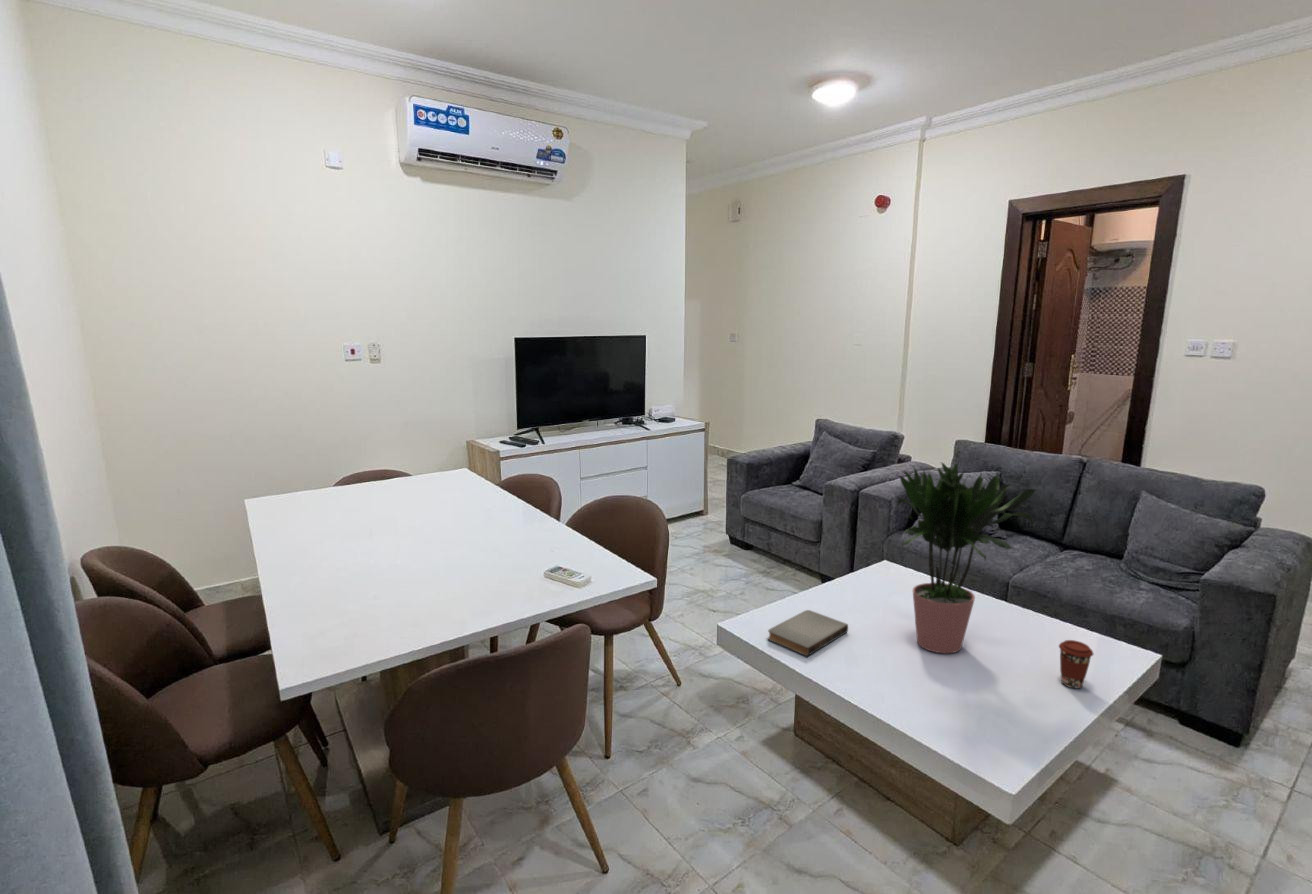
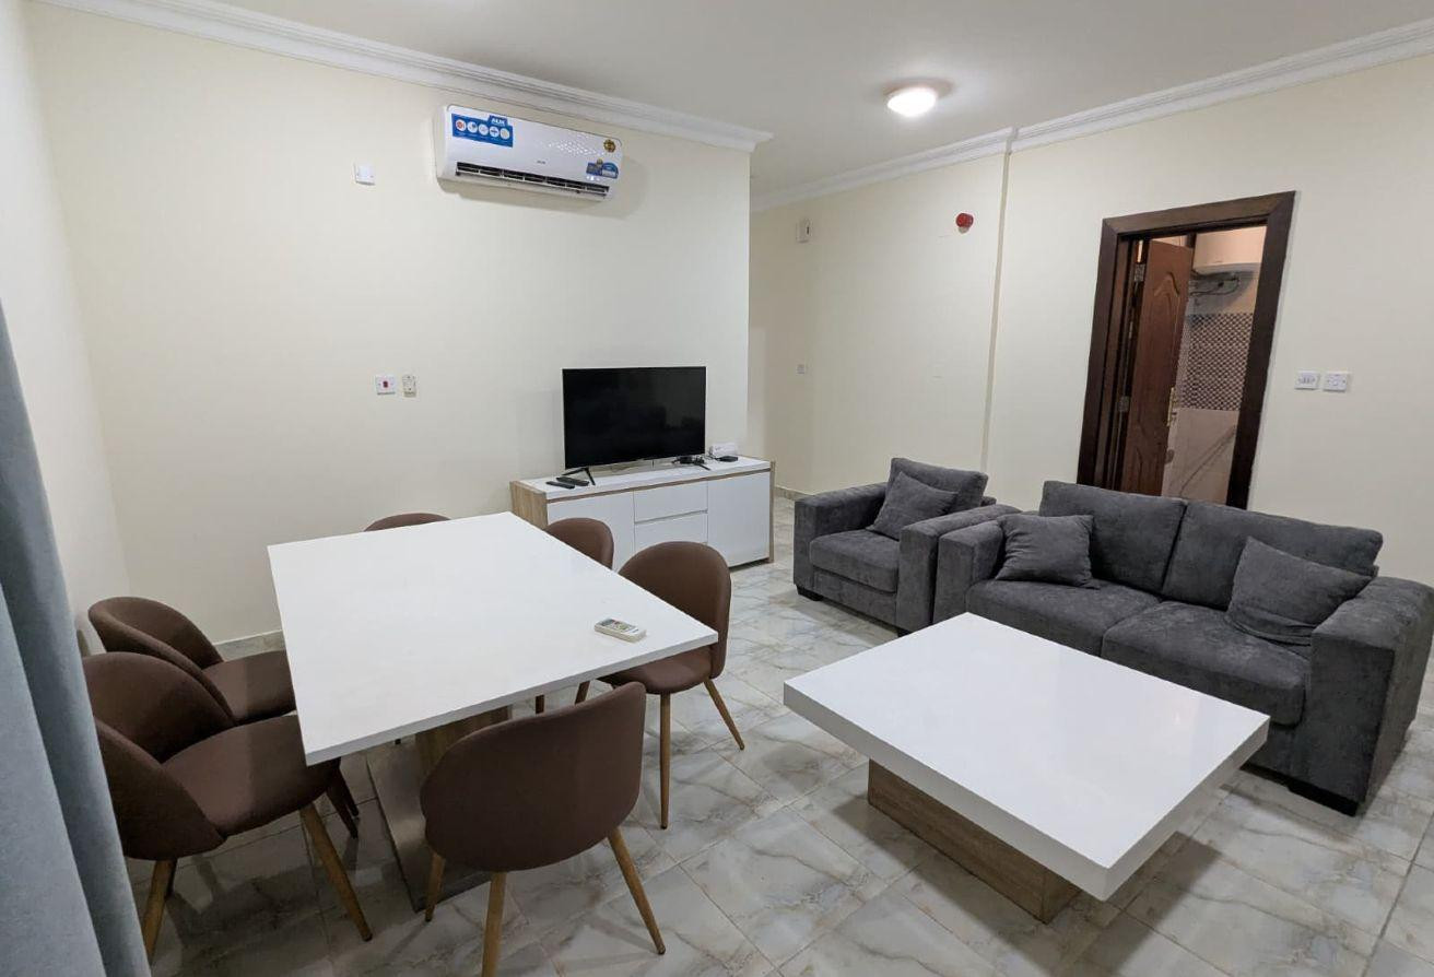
- book (807, 631)
- potted plant (944, 549)
- coffee cup (1074, 664)
